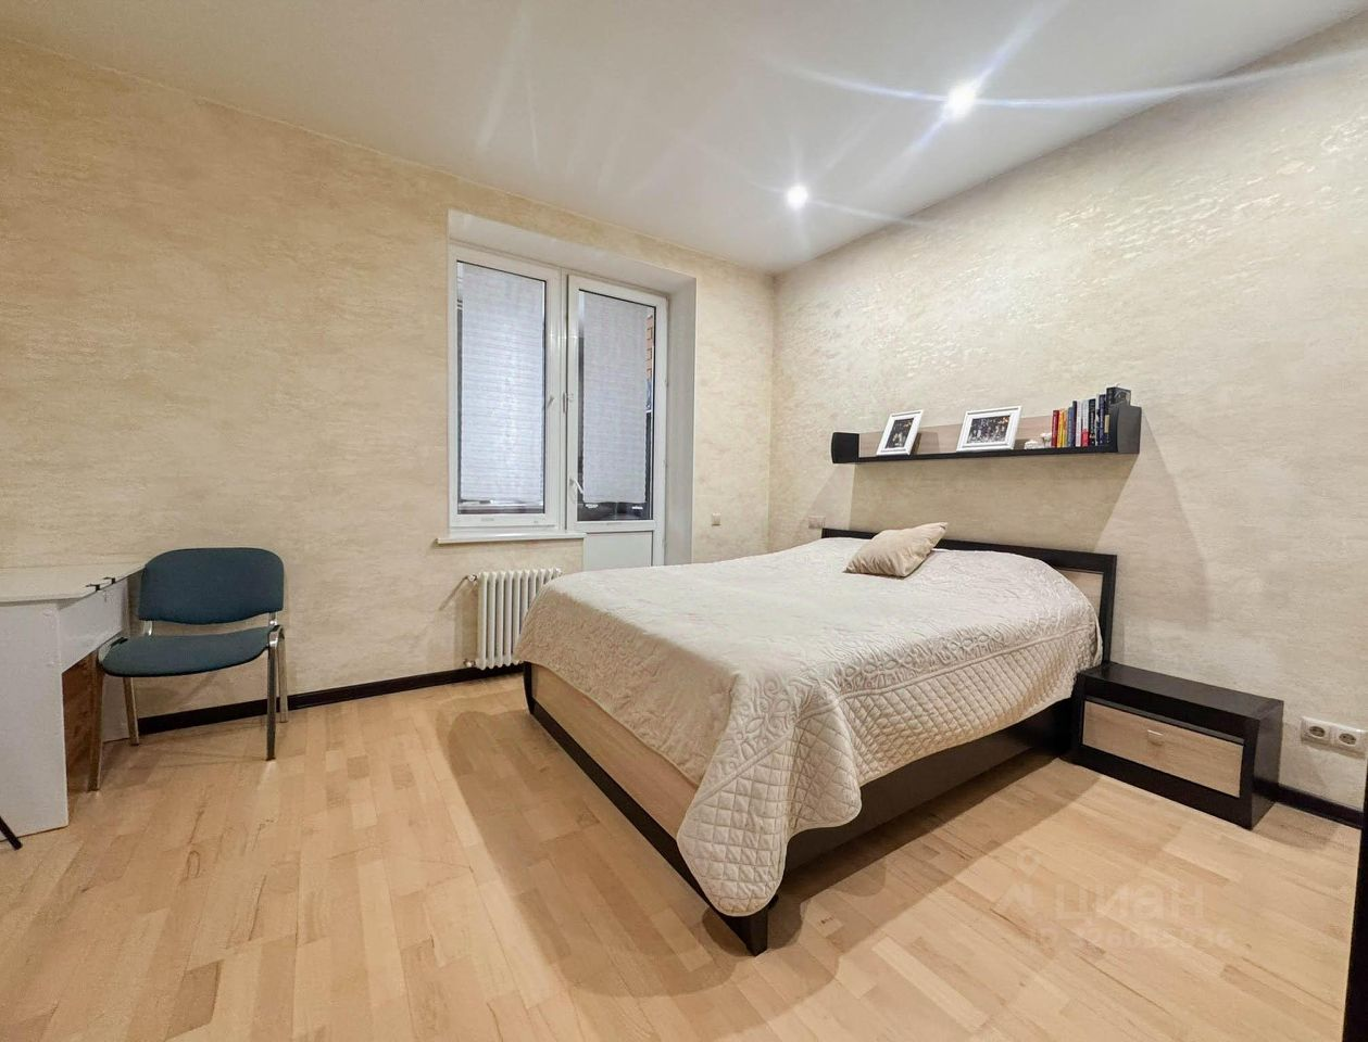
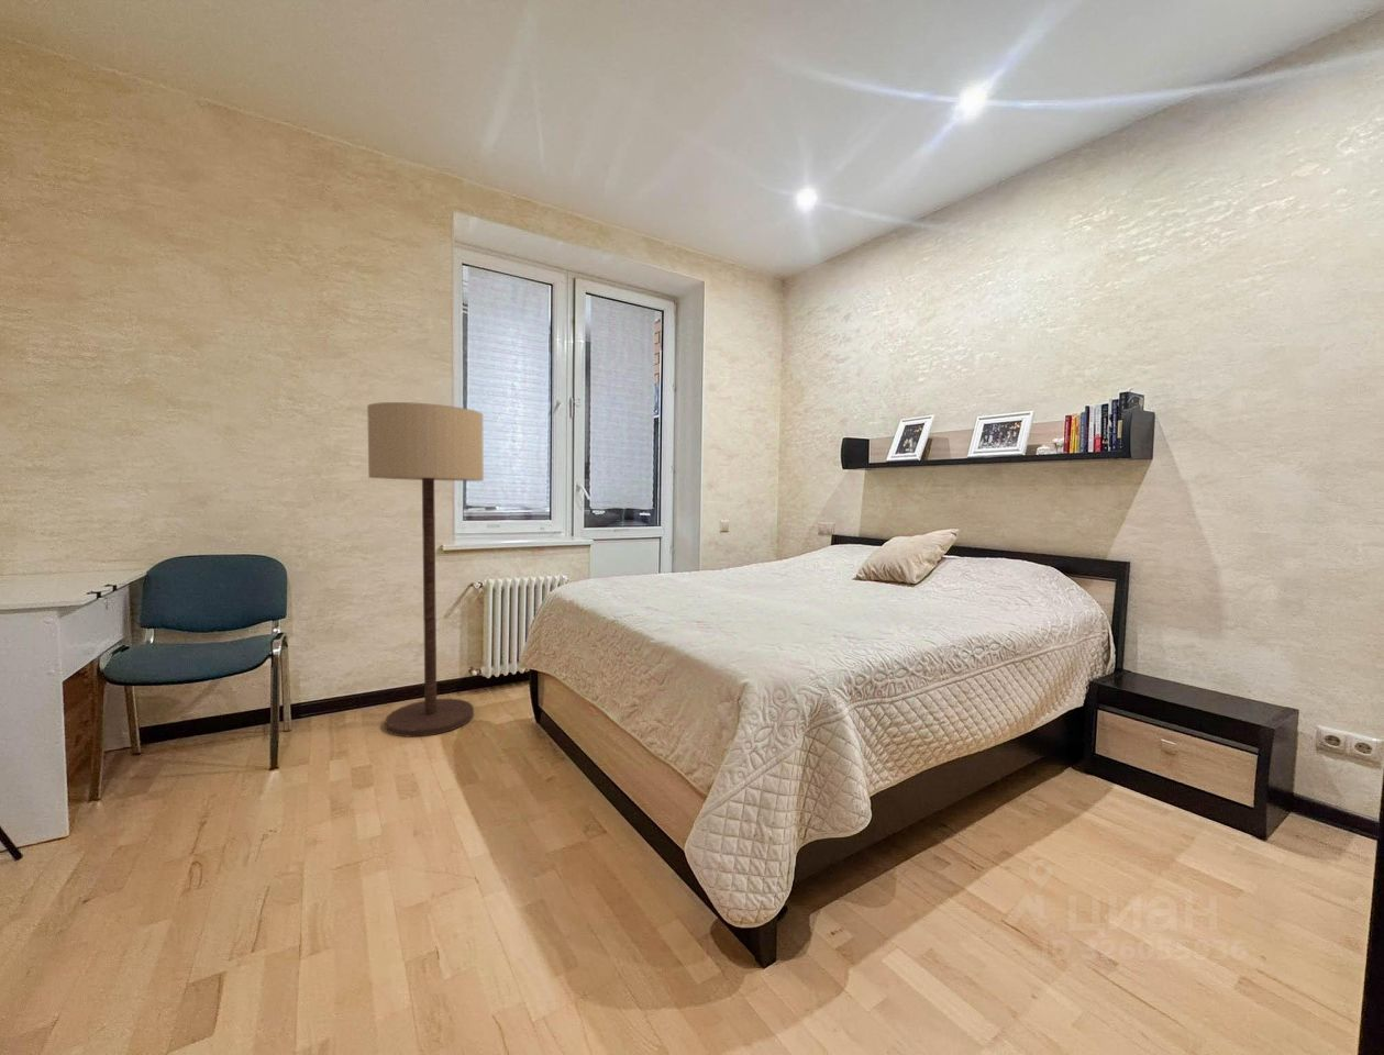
+ floor lamp (429, 567)
